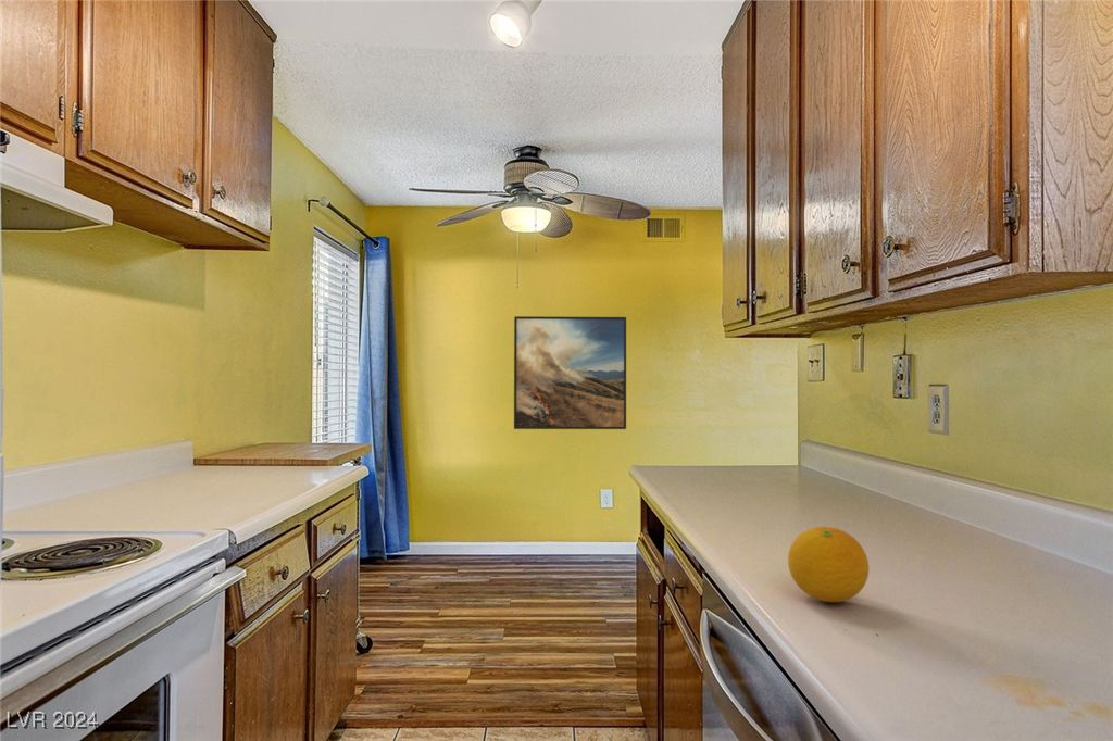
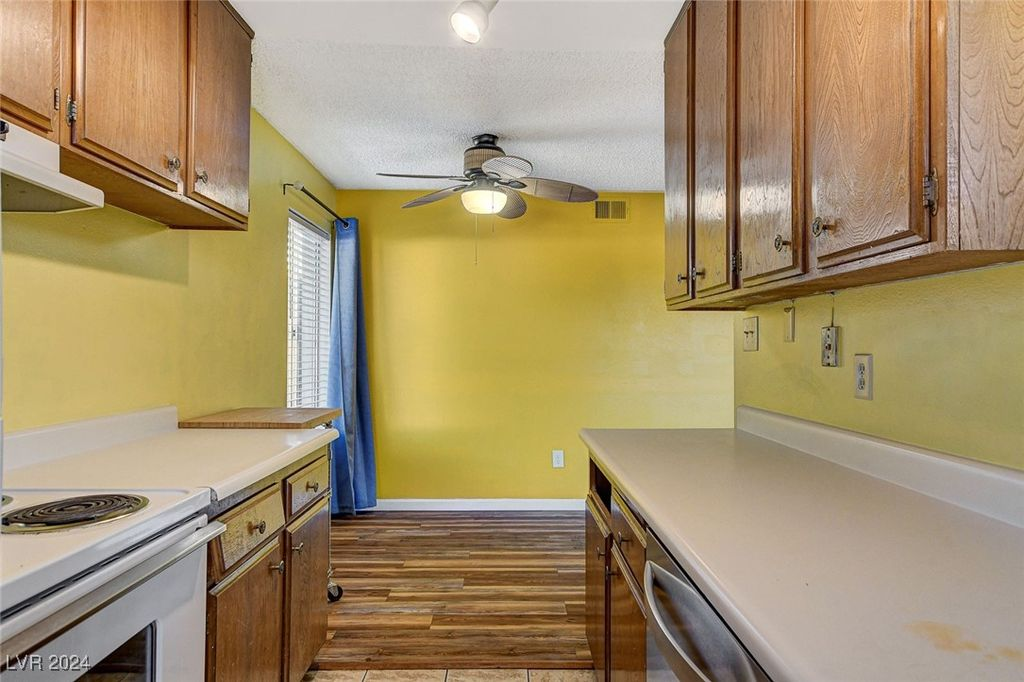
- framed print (570, 373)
- fruit (827, 563)
